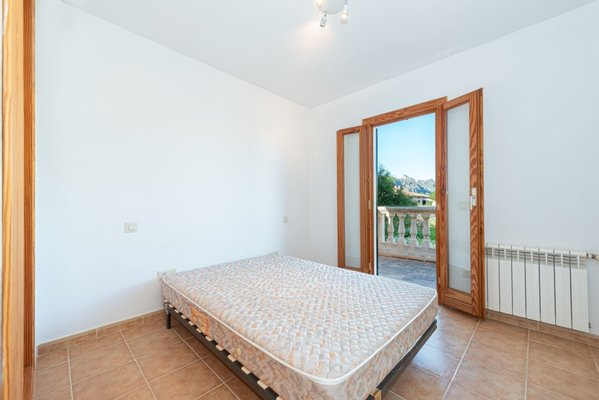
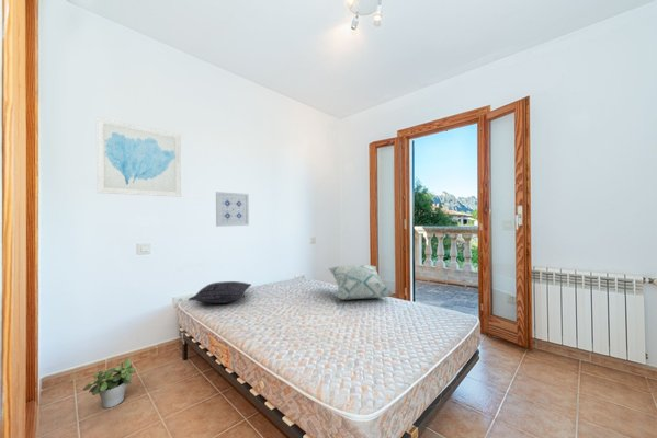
+ pillow (223, 291)
+ potted plant (113, 385)
+ wall art (143, 160)
+ decorative pillow (358, 280)
+ wall art (233, 209)
